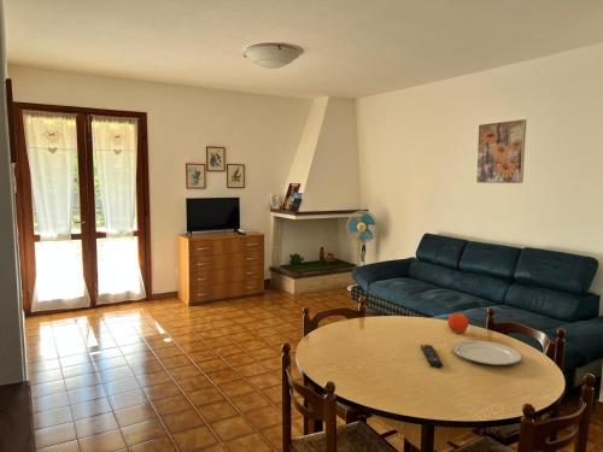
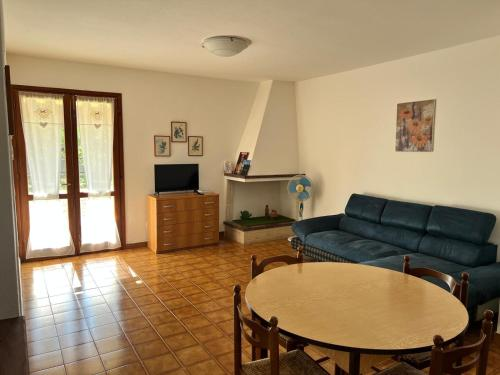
- chinaware (486, 353)
- remote control (431, 354)
- fruit (457, 323)
